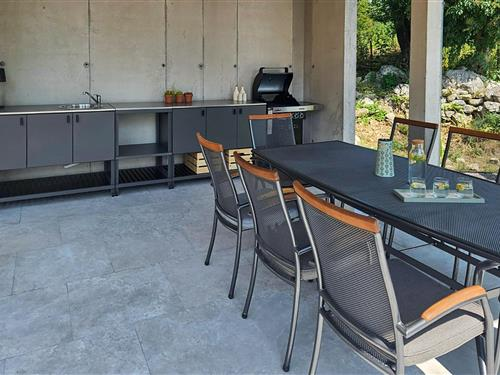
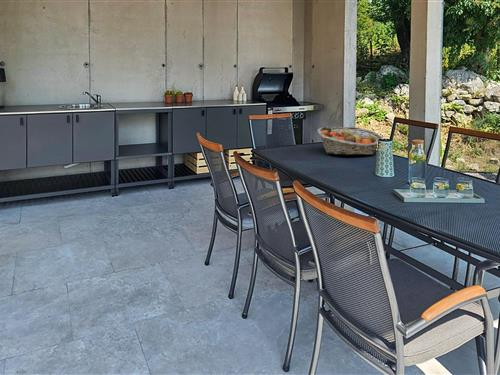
+ fruit basket (349, 140)
